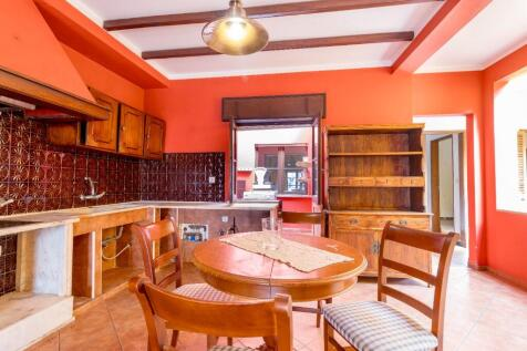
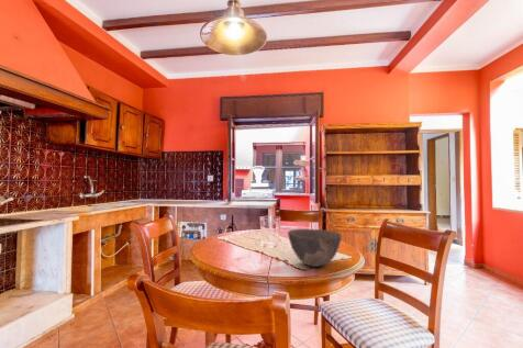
+ bowl (314, 248)
